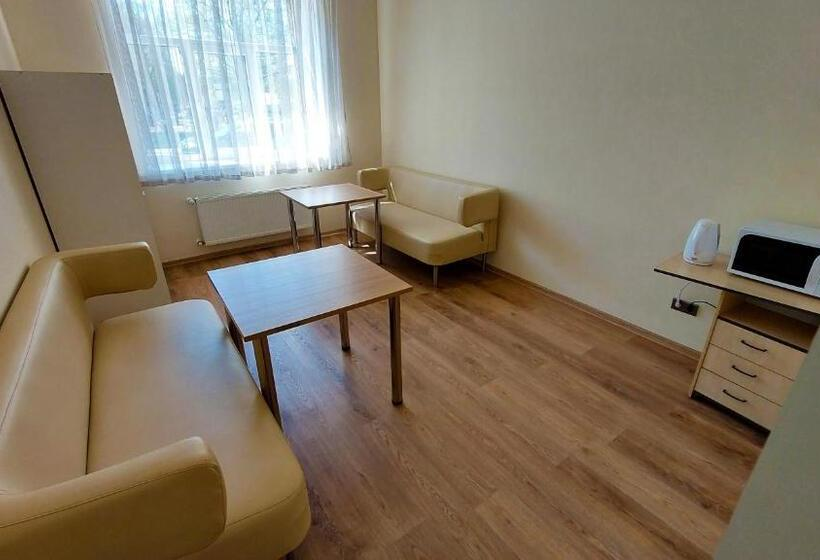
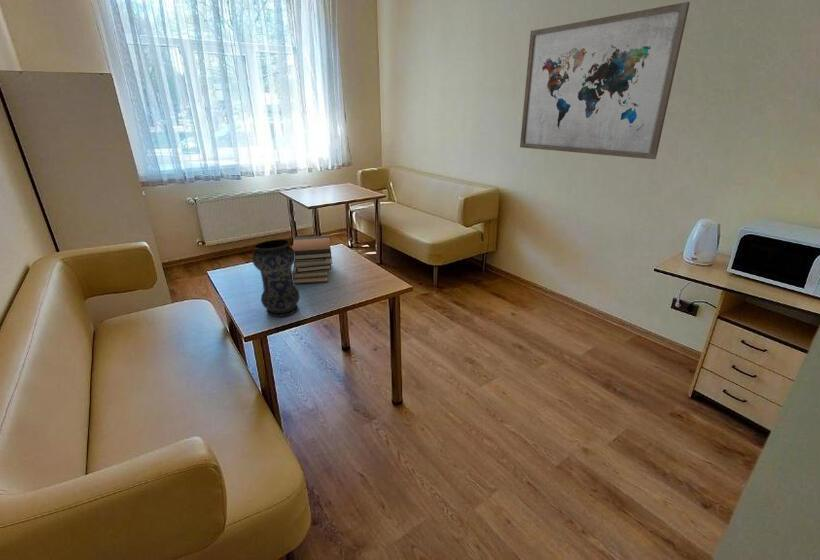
+ book stack (312, 258)
+ wall art (587, 89)
+ vase (276, 277)
